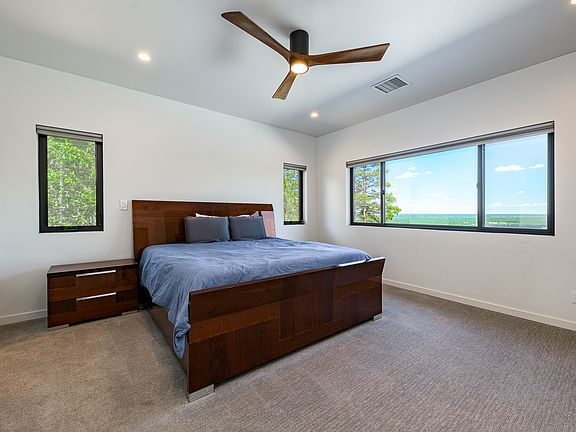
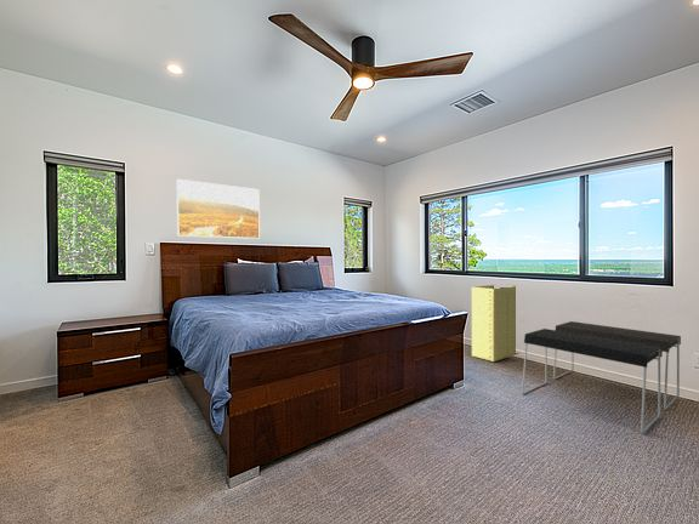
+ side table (602, 358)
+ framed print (221, 211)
+ laundry hamper (495, 320)
